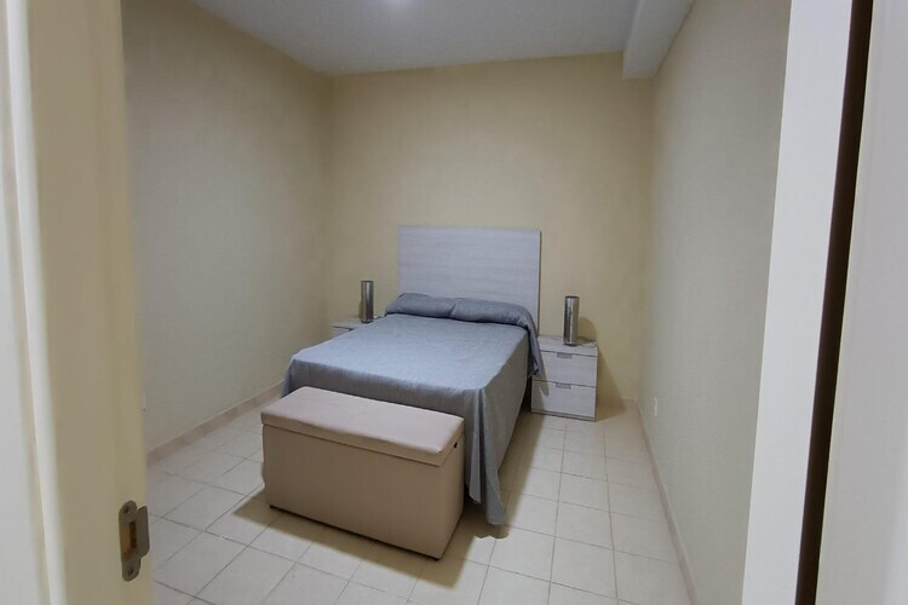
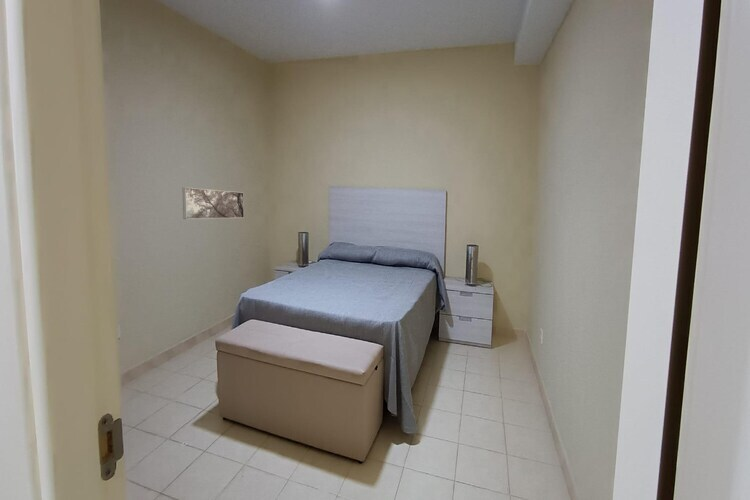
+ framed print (216, 204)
